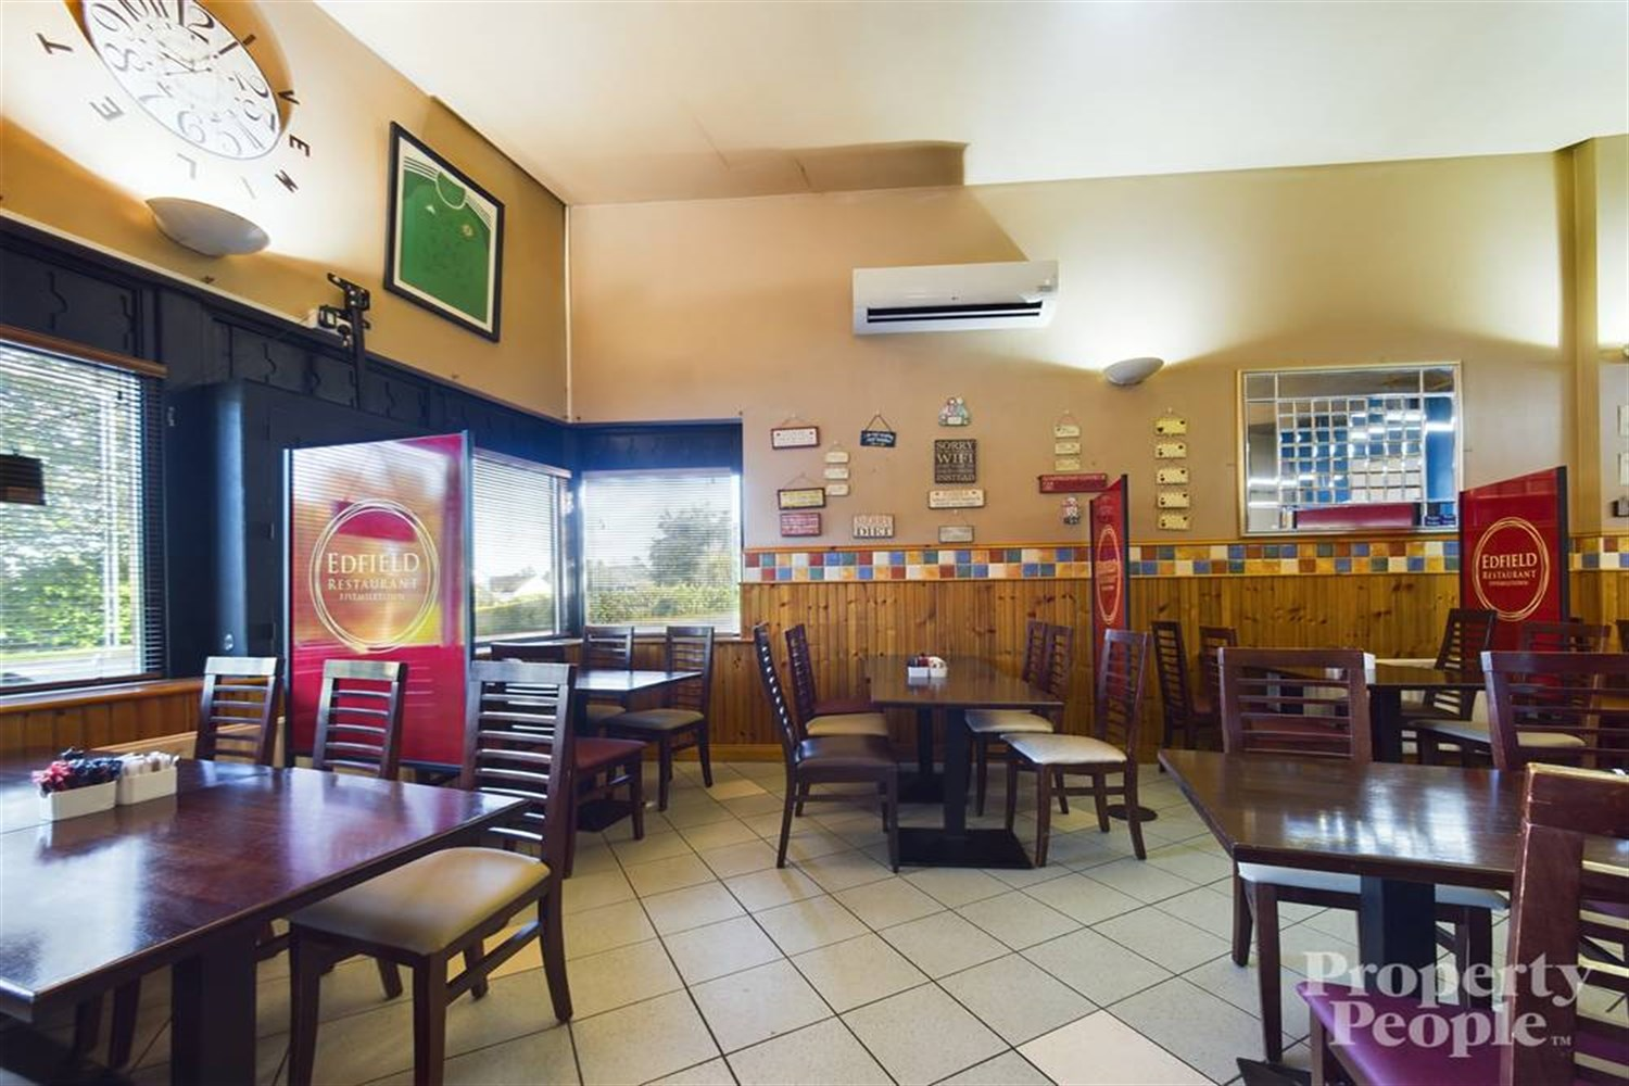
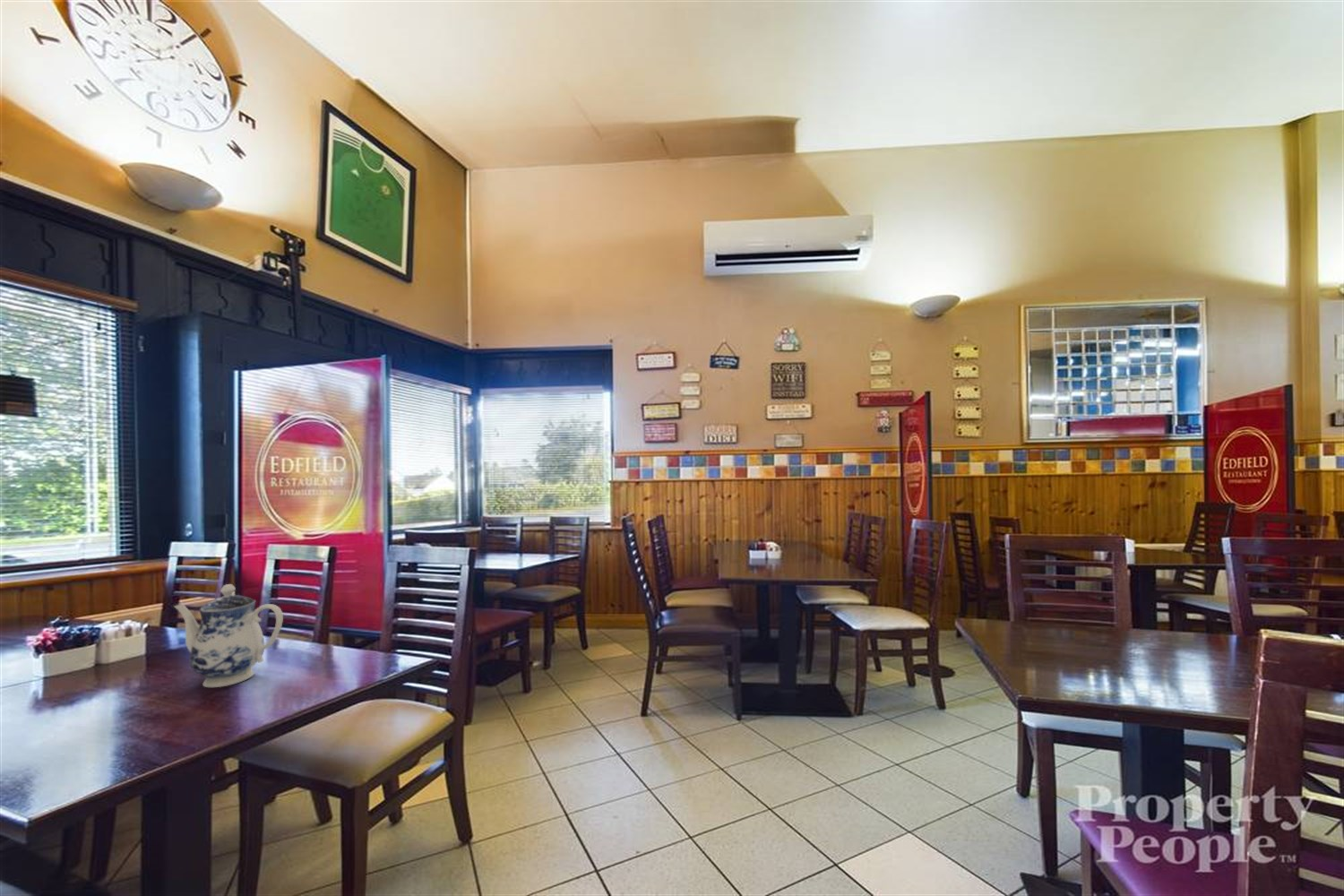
+ teapot (228, 632)
